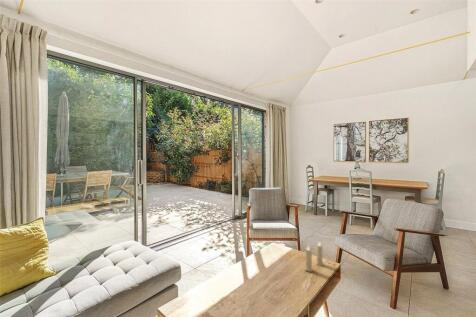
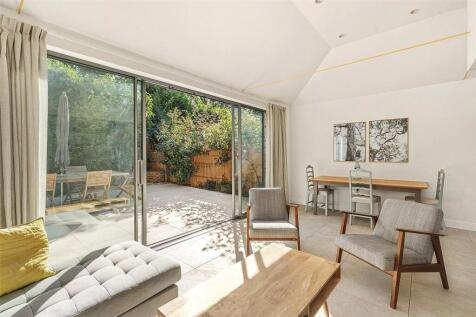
- candle (316, 254)
